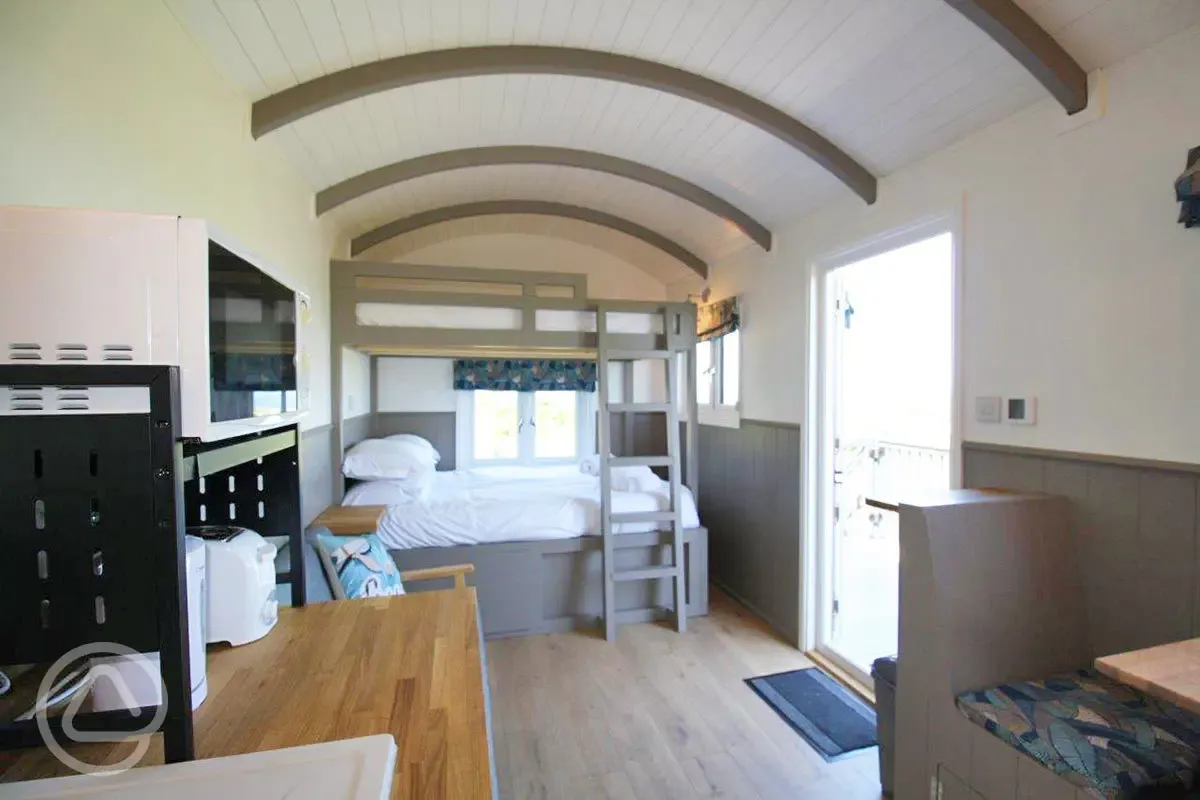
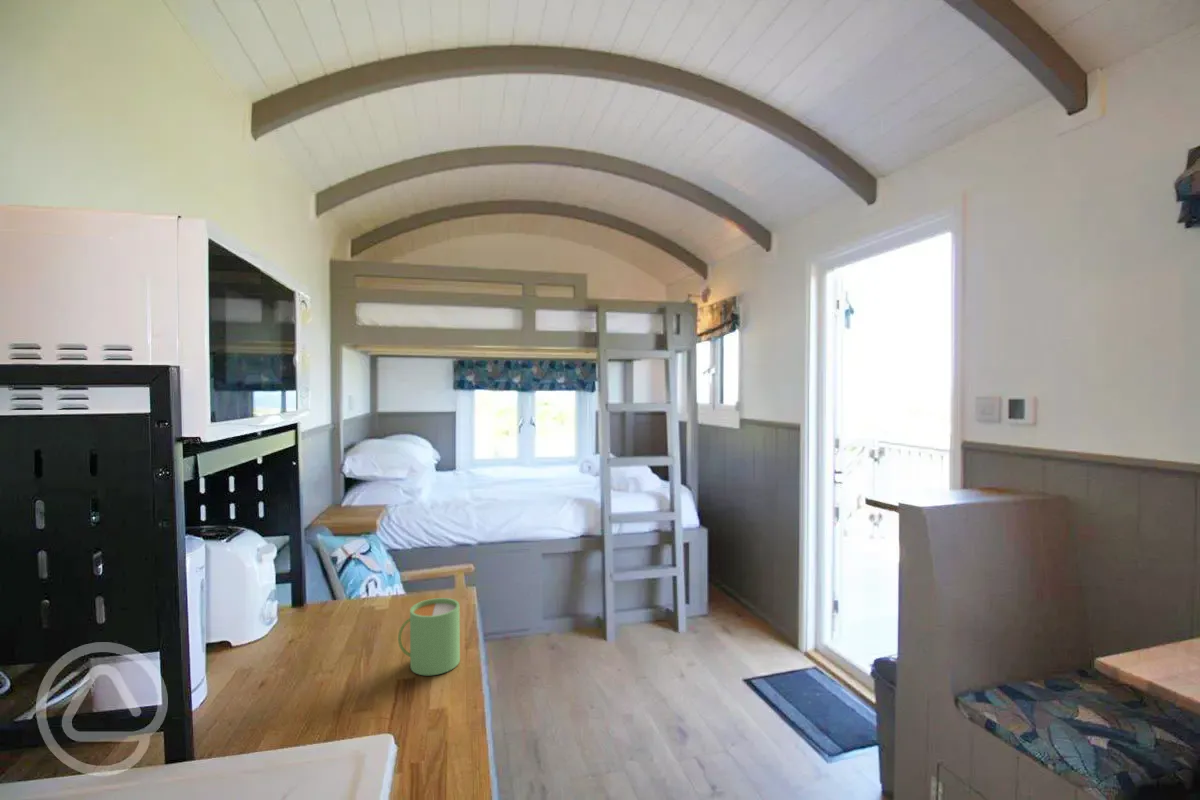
+ mug (429, 635)
